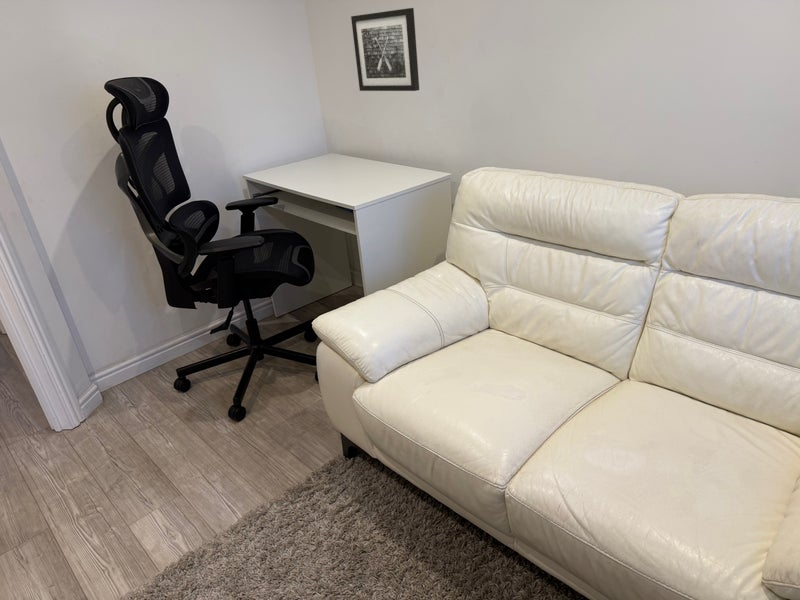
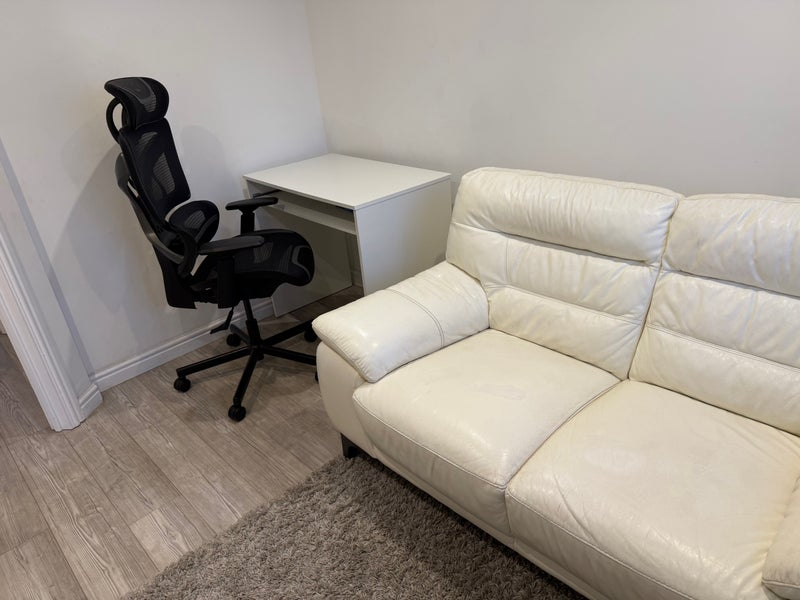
- wall art (384, 52)
